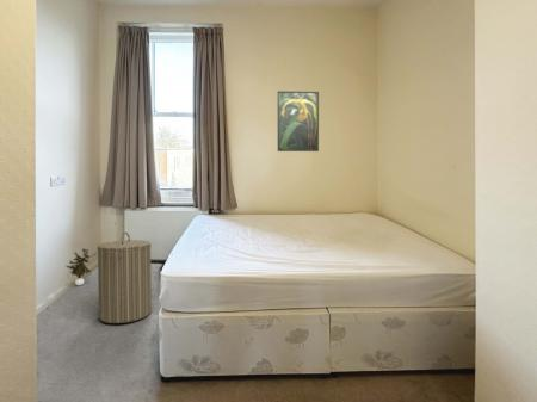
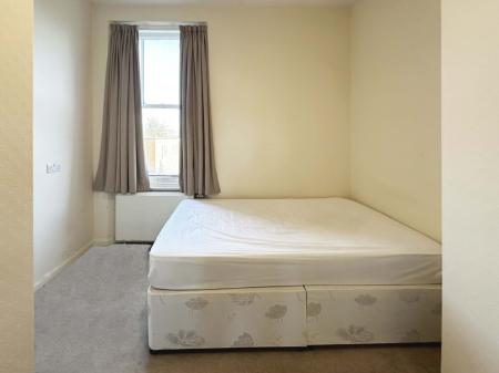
- laundry hamper (124, 273)
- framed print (297, 120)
- potted plant (82, 266)
